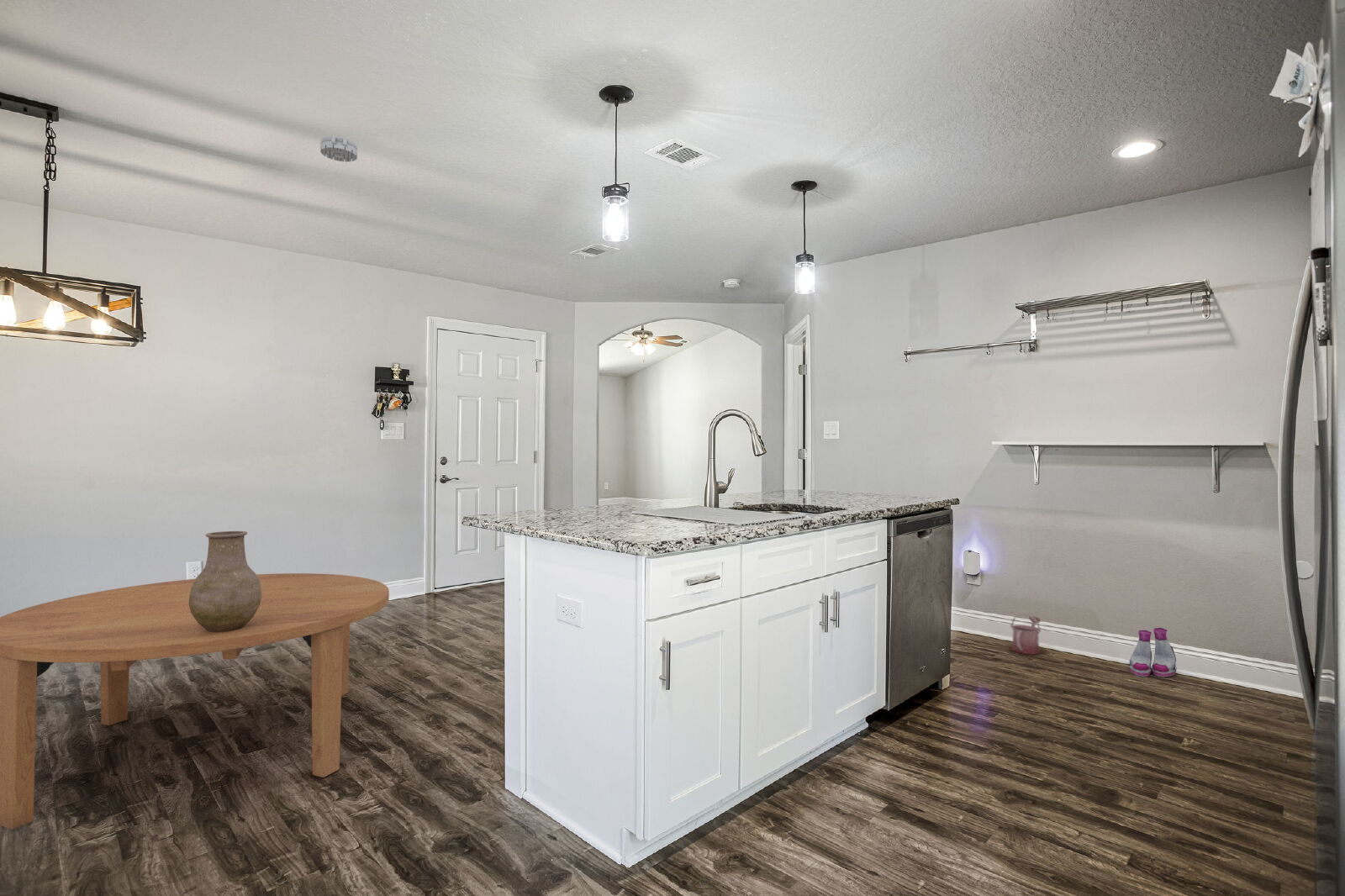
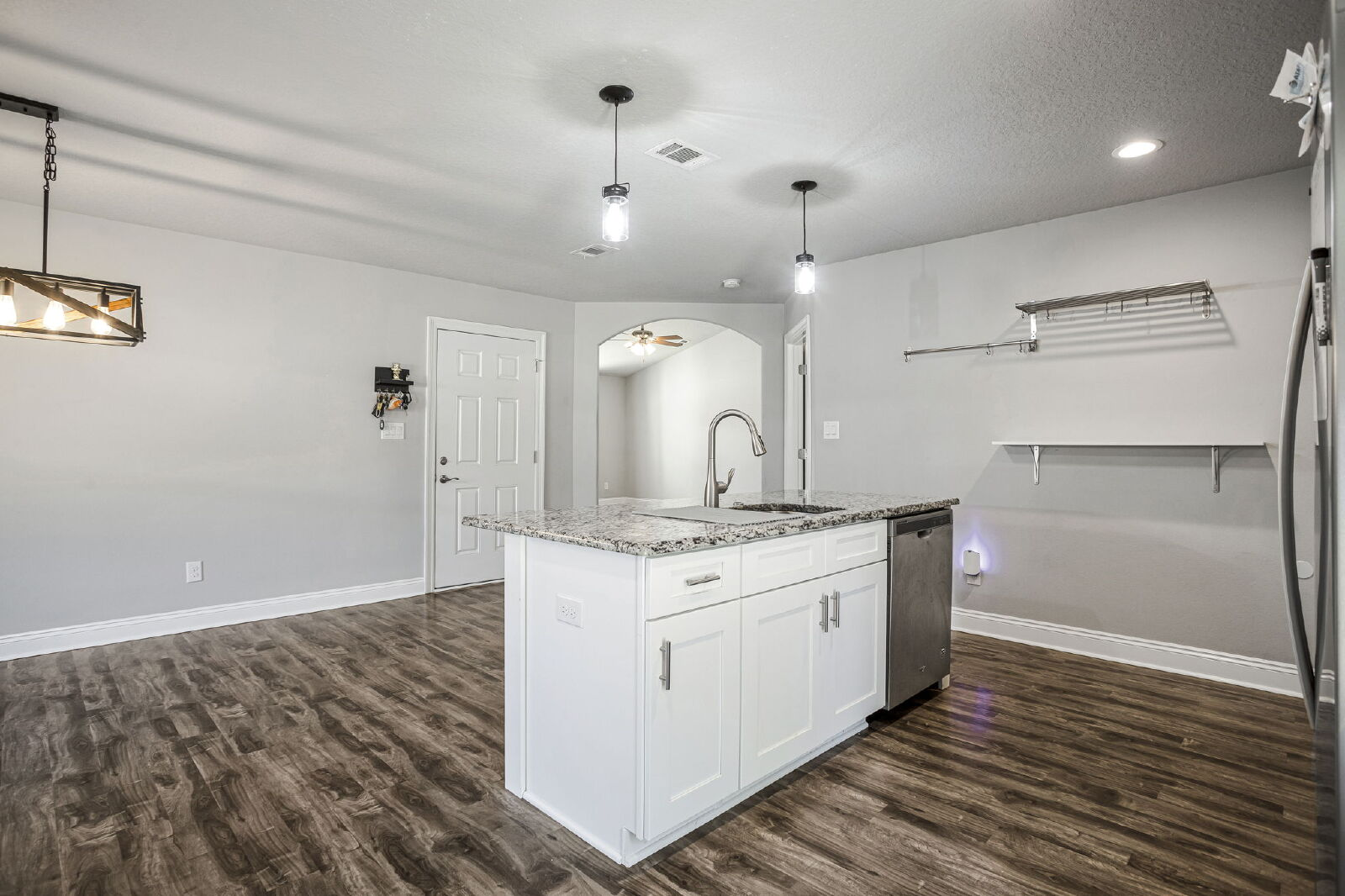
- vase (226, 580)
- watering can (1026, 631)
- dining table (224, 659)
- boots (1150, 650)
- smoke detector (339, 148)
